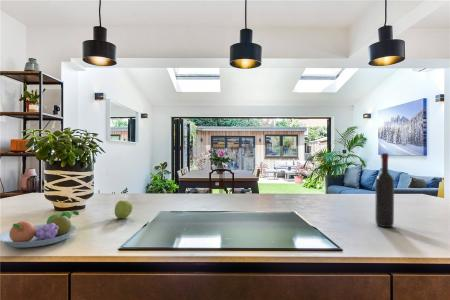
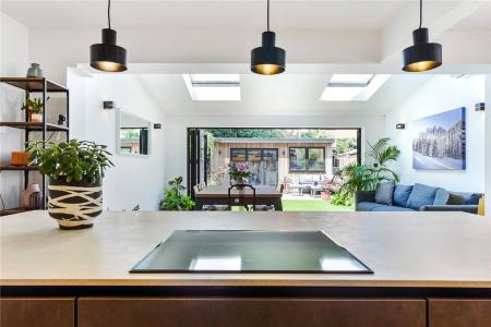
- fruit bowl (42, 224)
- apple (123, 209)
- wine bottle (384, 189)
